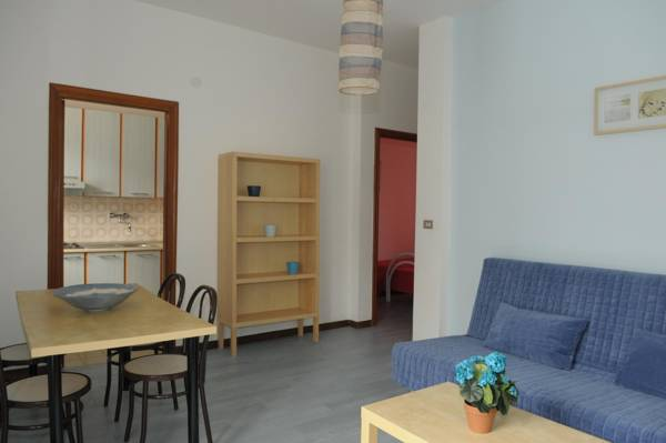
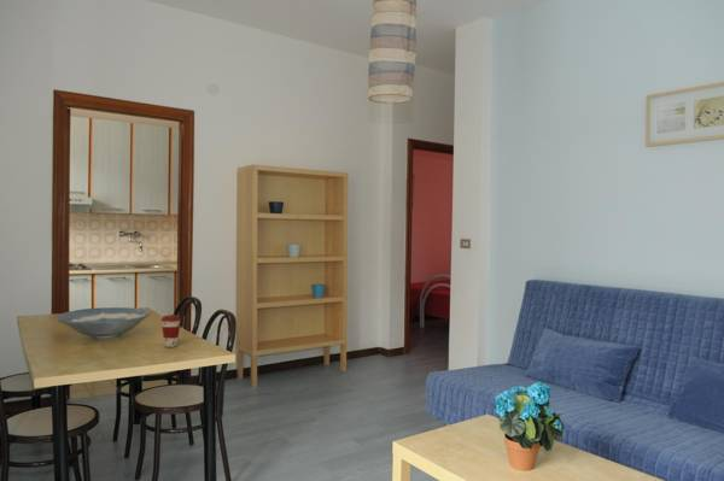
+ coffee cup (170, 330)
